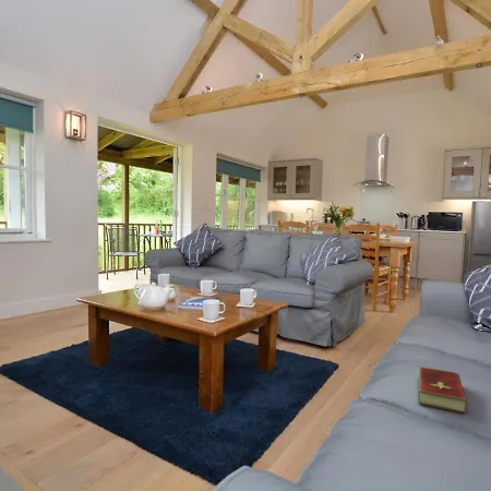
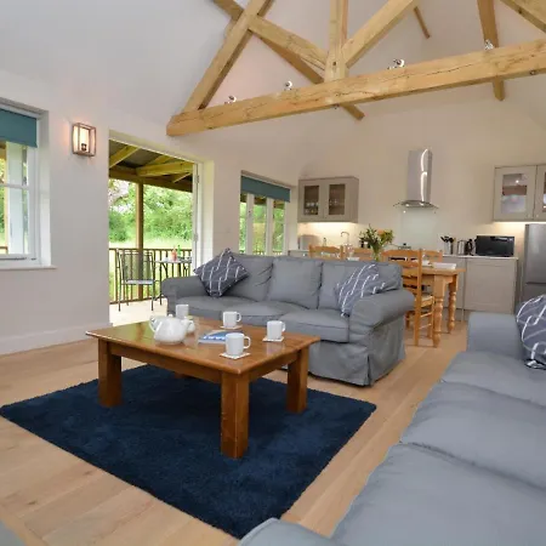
- hardcover book (440, 386)
